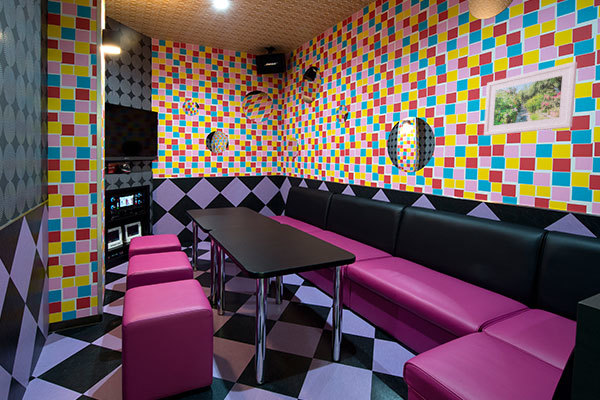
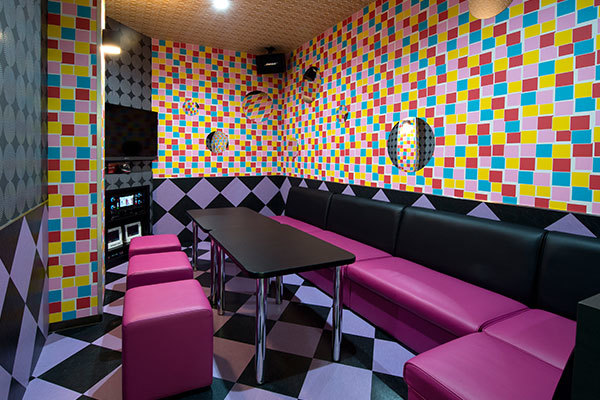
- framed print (525, 102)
